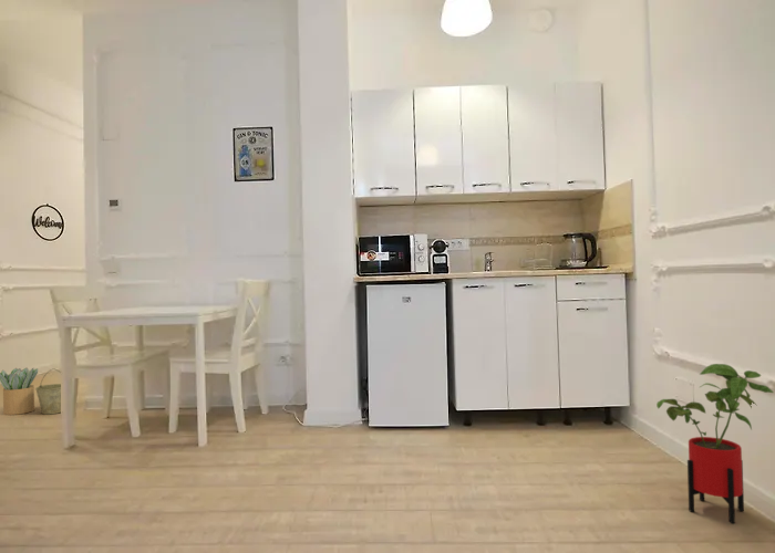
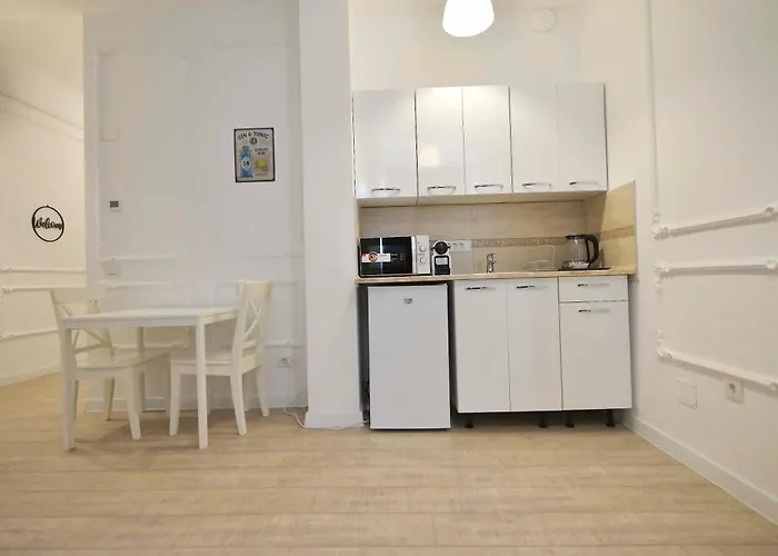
- potted plant (17, 389)
- house plant (714, 438)
- bucket (53, 389)
